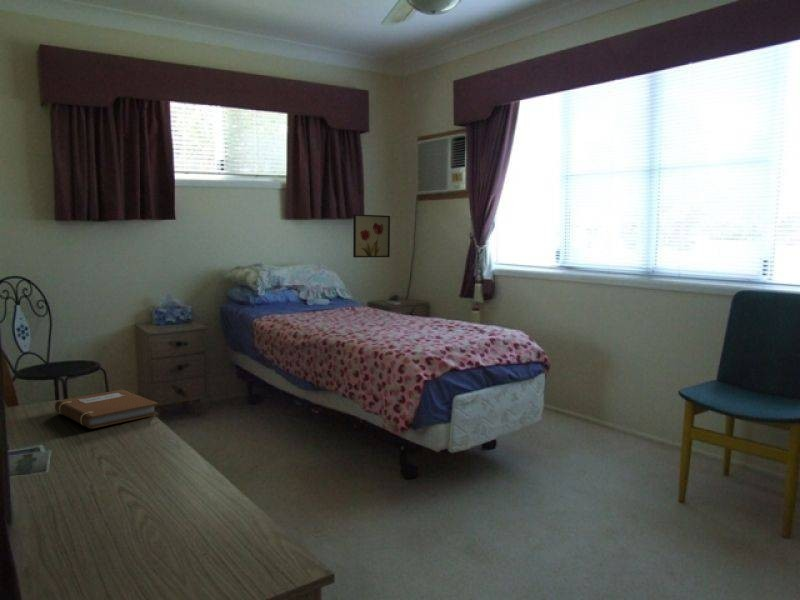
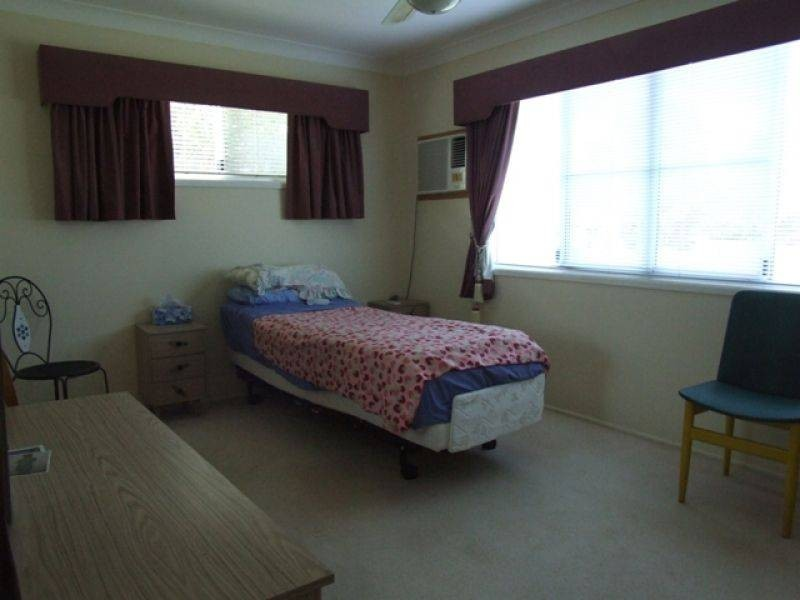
- wall art (371, 236)
- notebook (105, 407)
